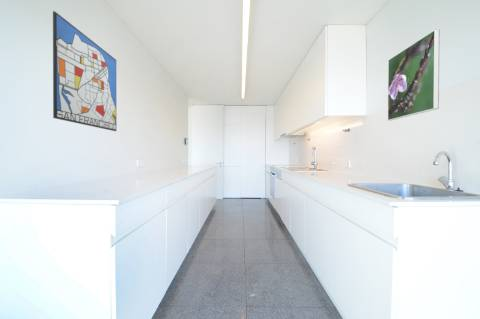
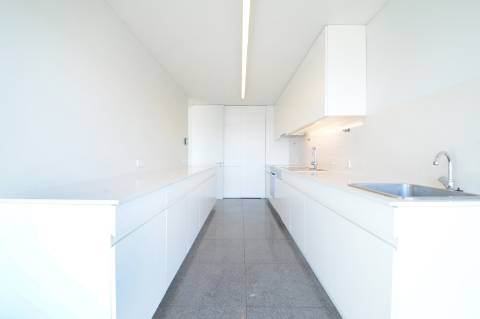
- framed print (410, 81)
- wall art (91, 83)
